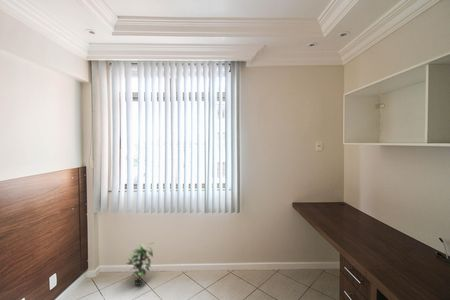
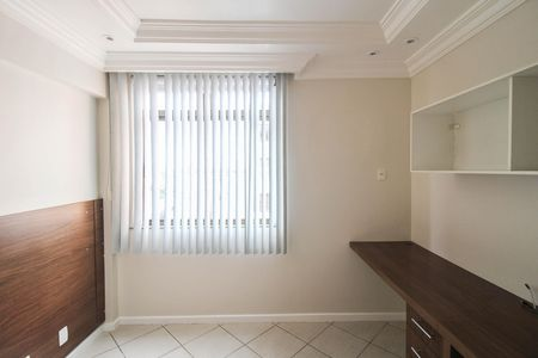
- potted plant (141, 262)
